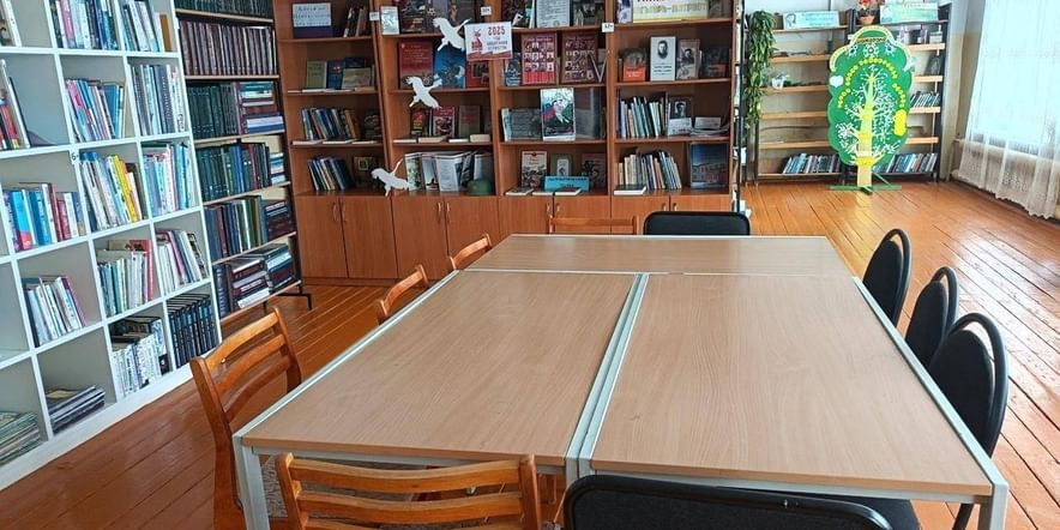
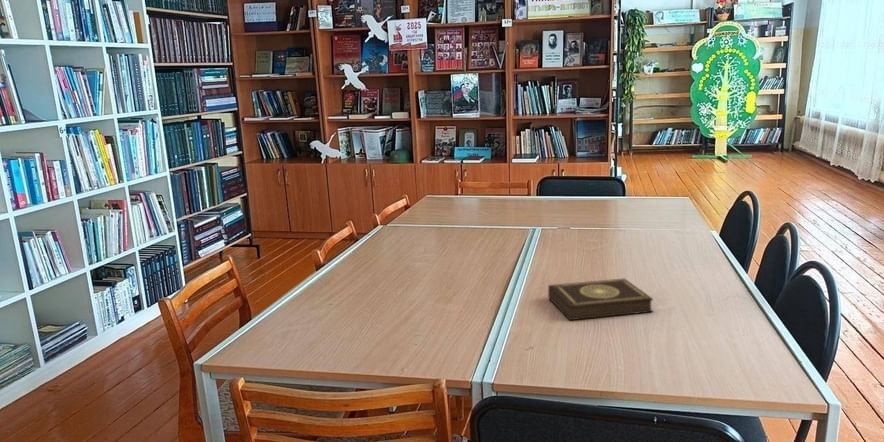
+ book (598, 298)
